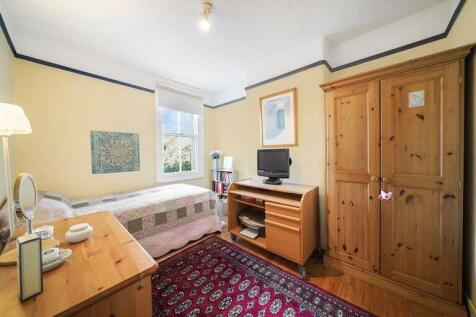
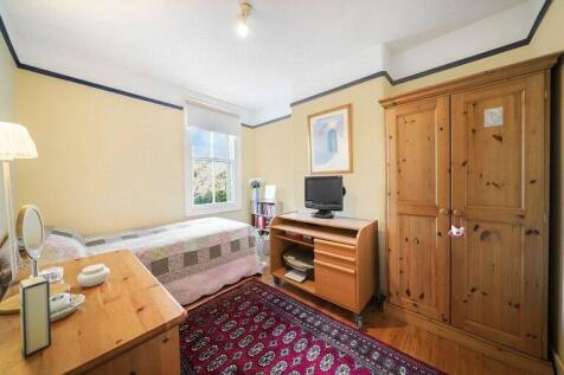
- wall art (117, 152)
